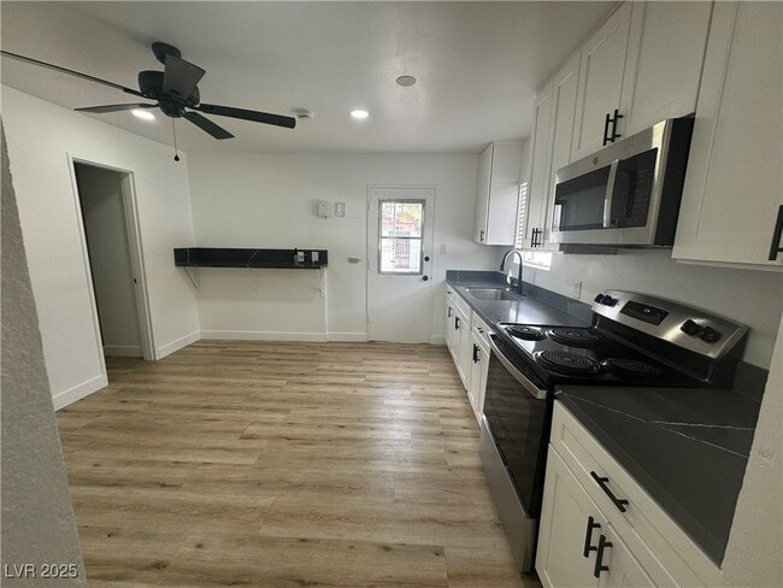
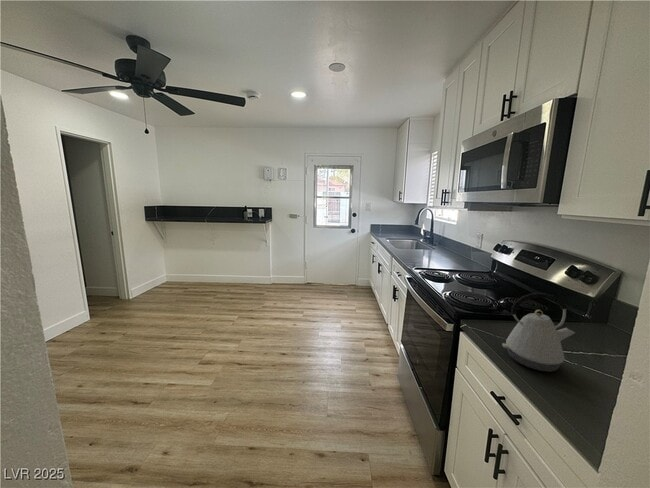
+ kettle (539, 327)
